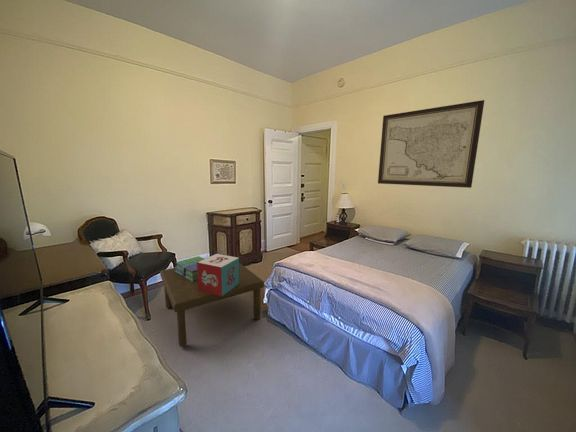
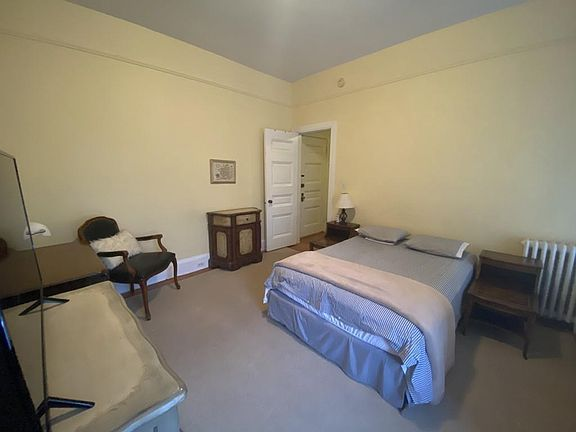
- stack of books (196, 267)
- coffee table (210, 294)
- wall art (423, 148)
- decorative box (219, 273)
